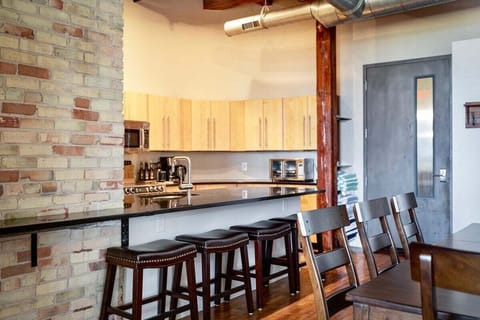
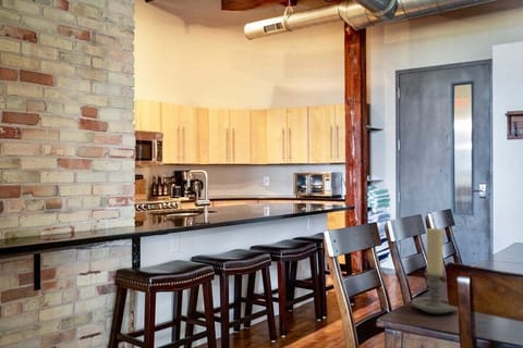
+ candle holder (435, 268)
